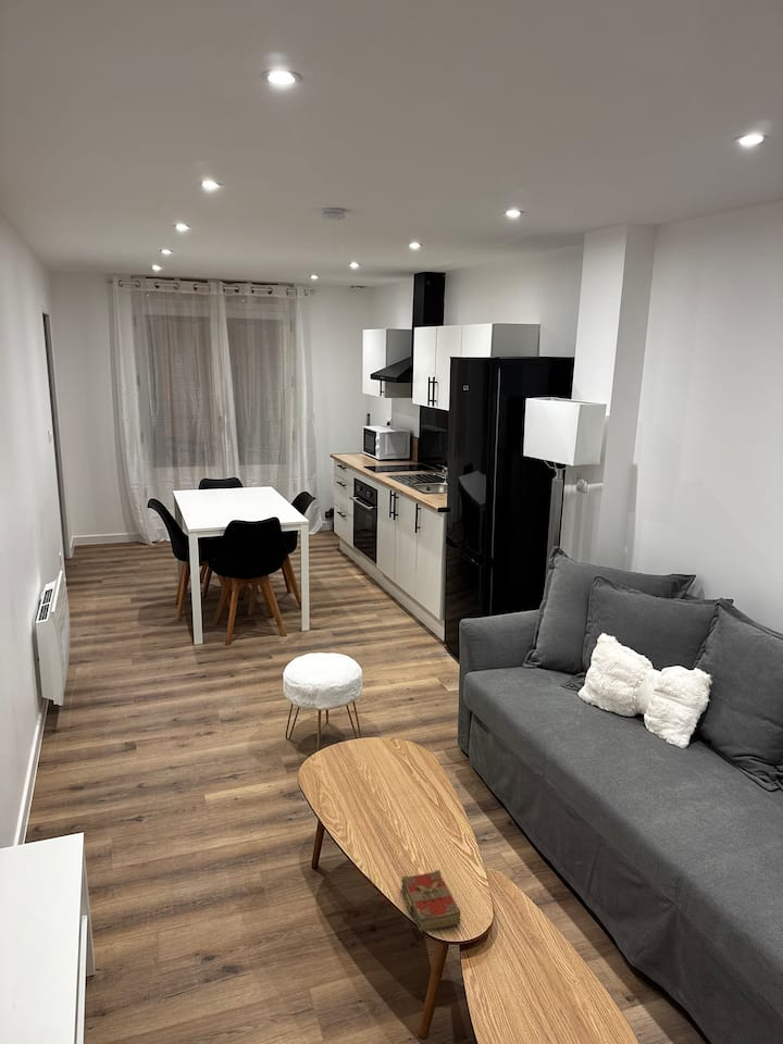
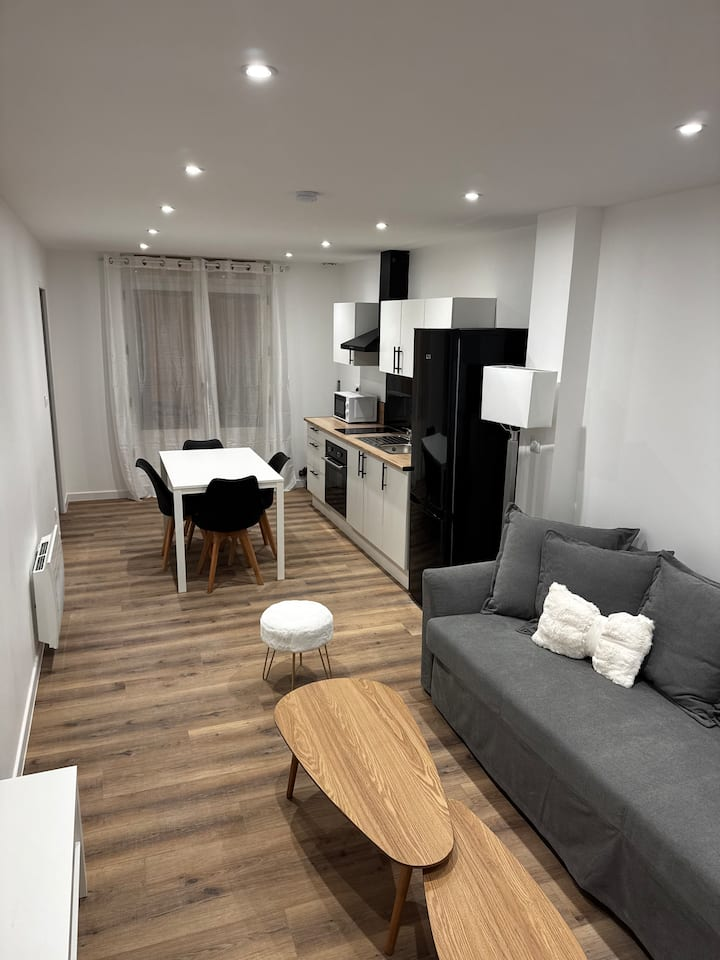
- book (428, 898)
